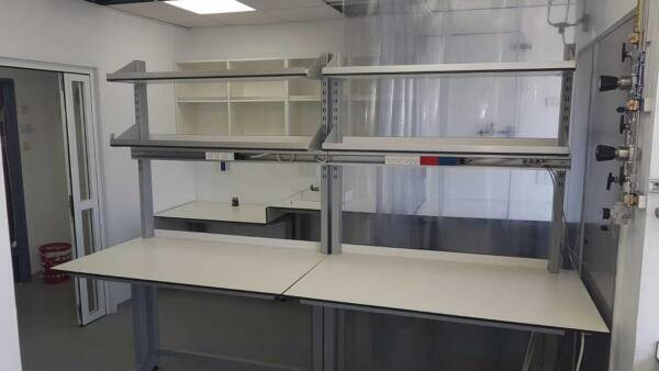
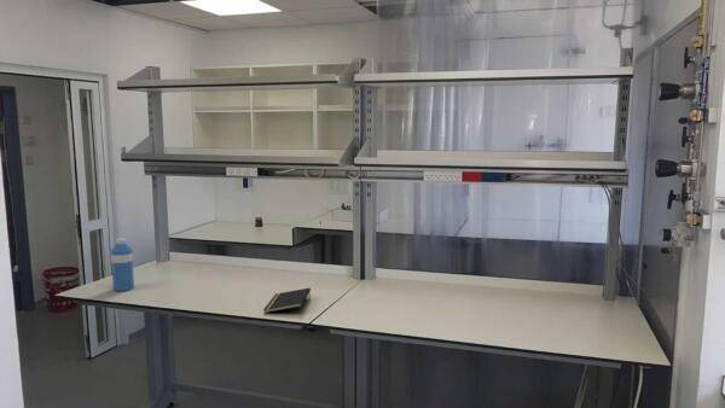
+ water bottle (122, 263)
+ notepad (288, 299)
